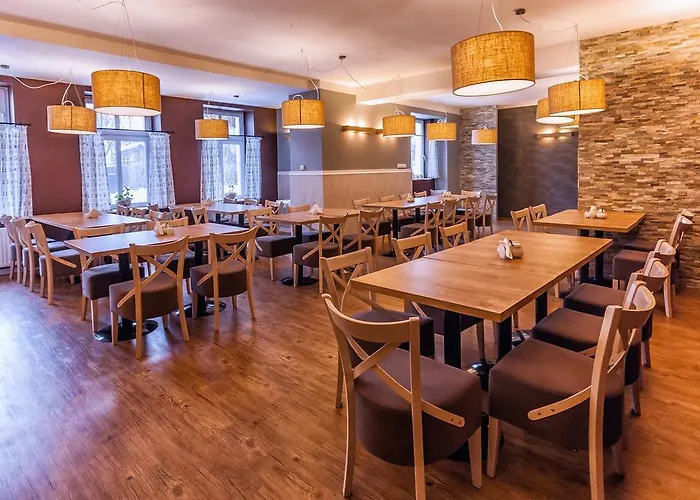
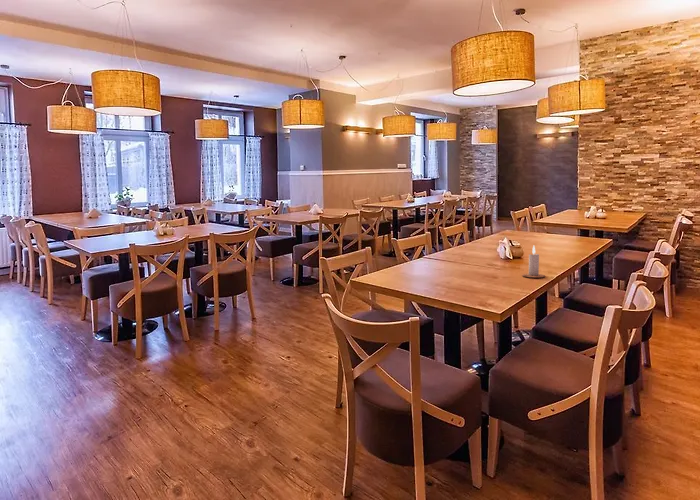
+ candle (533, 260)
